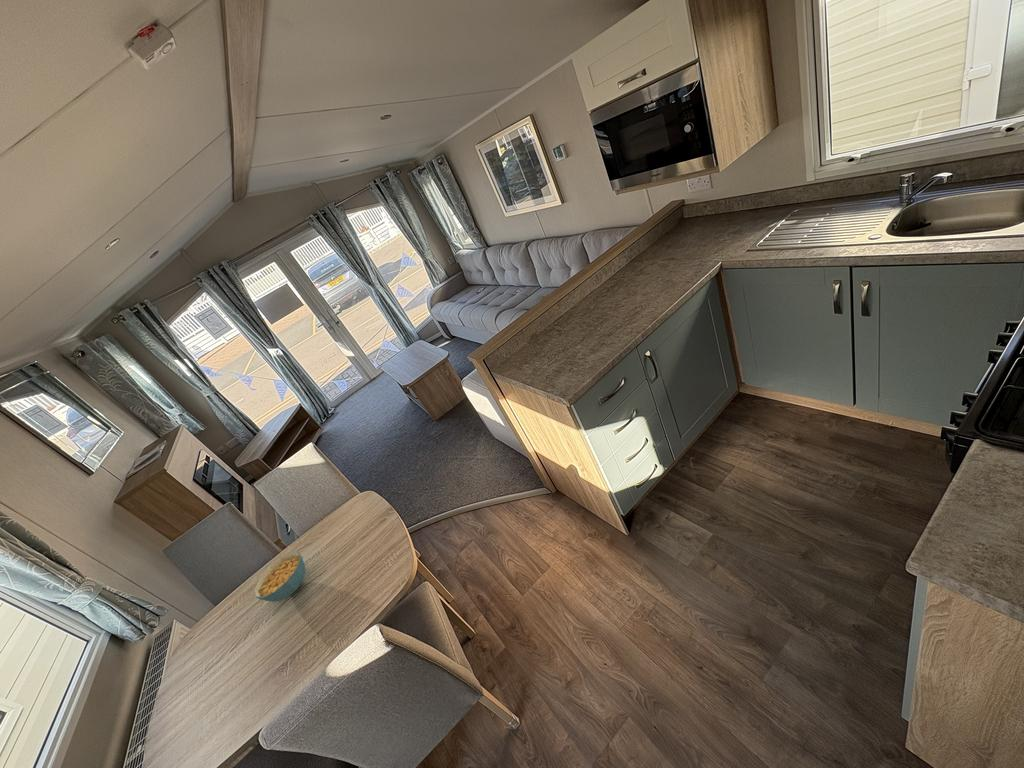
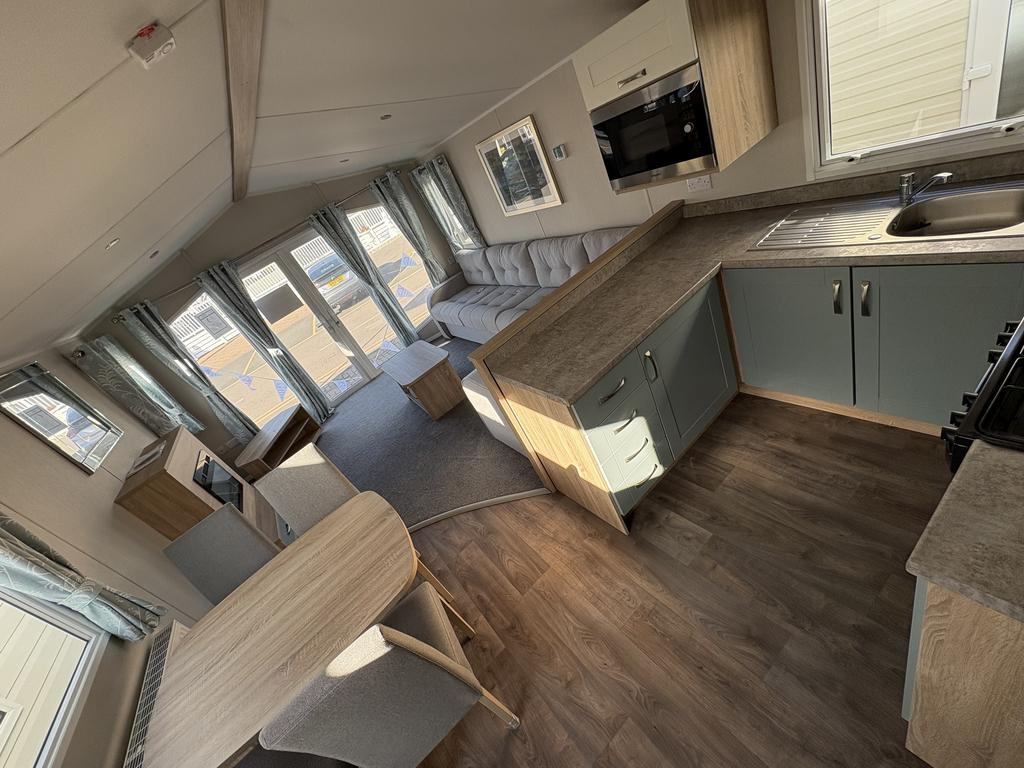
- cereal bowl (285, 580)
